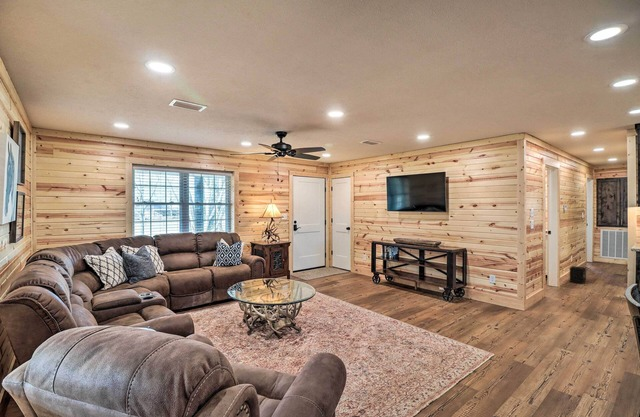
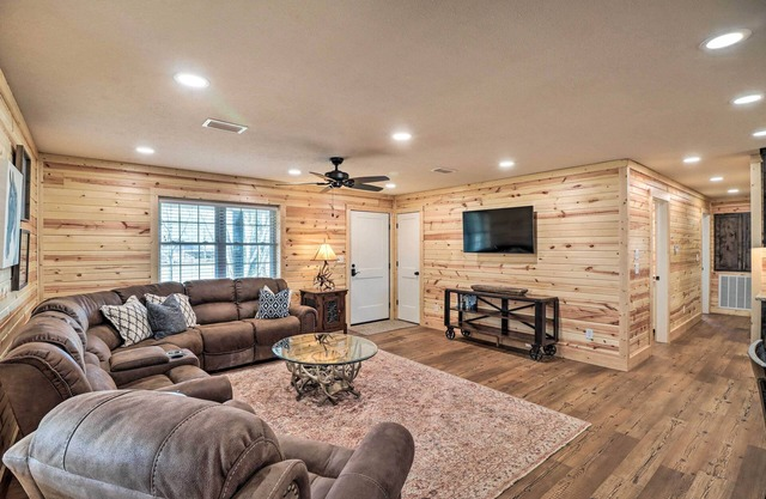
- air purifier (577, 274)
